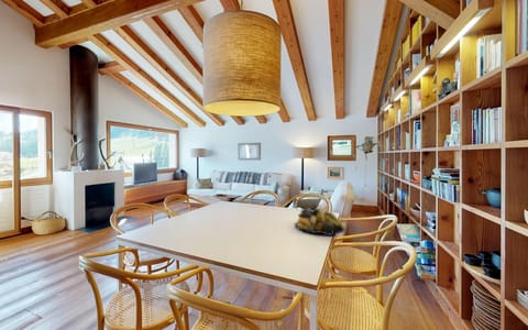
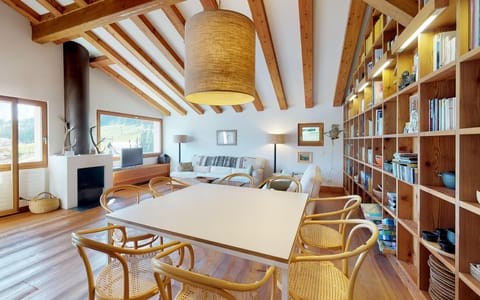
- fruit bowl (319, 218)
